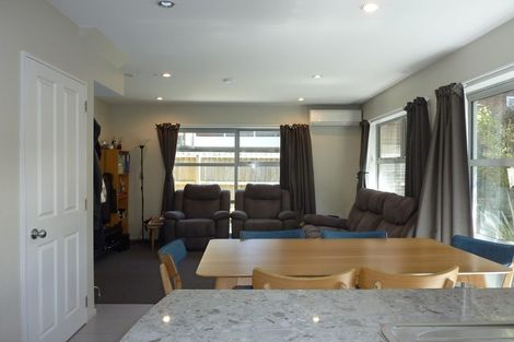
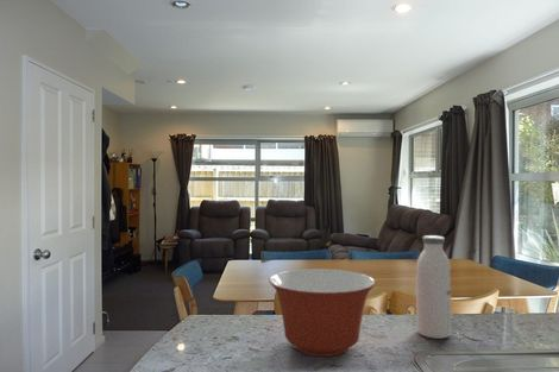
+ mixing bowl (321, 311)
+ water bottle (433, 284)
